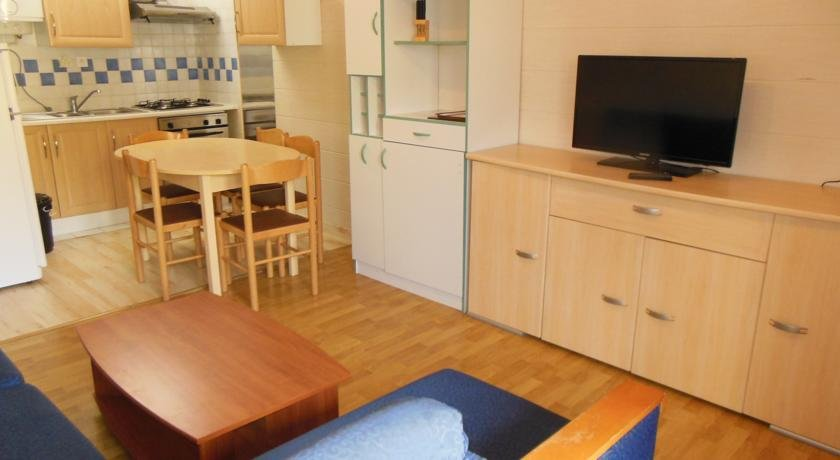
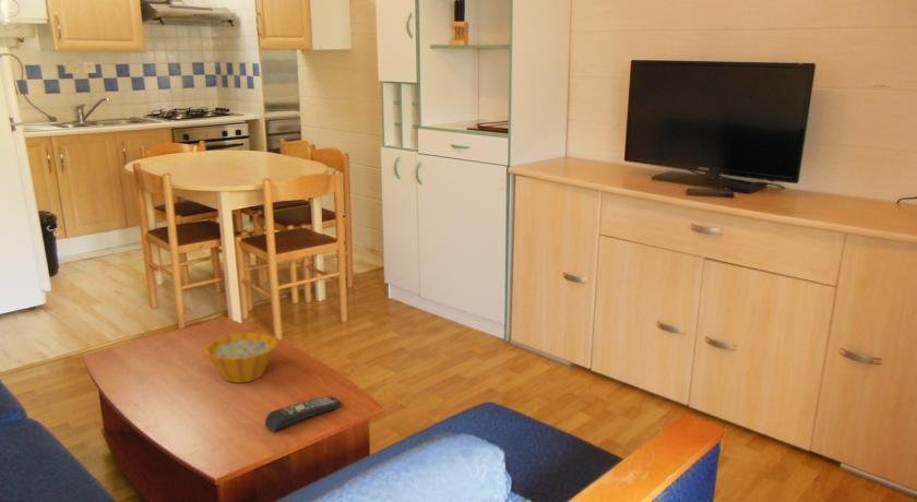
+ remote control (303, 410)
+ bowl (242, 359)
